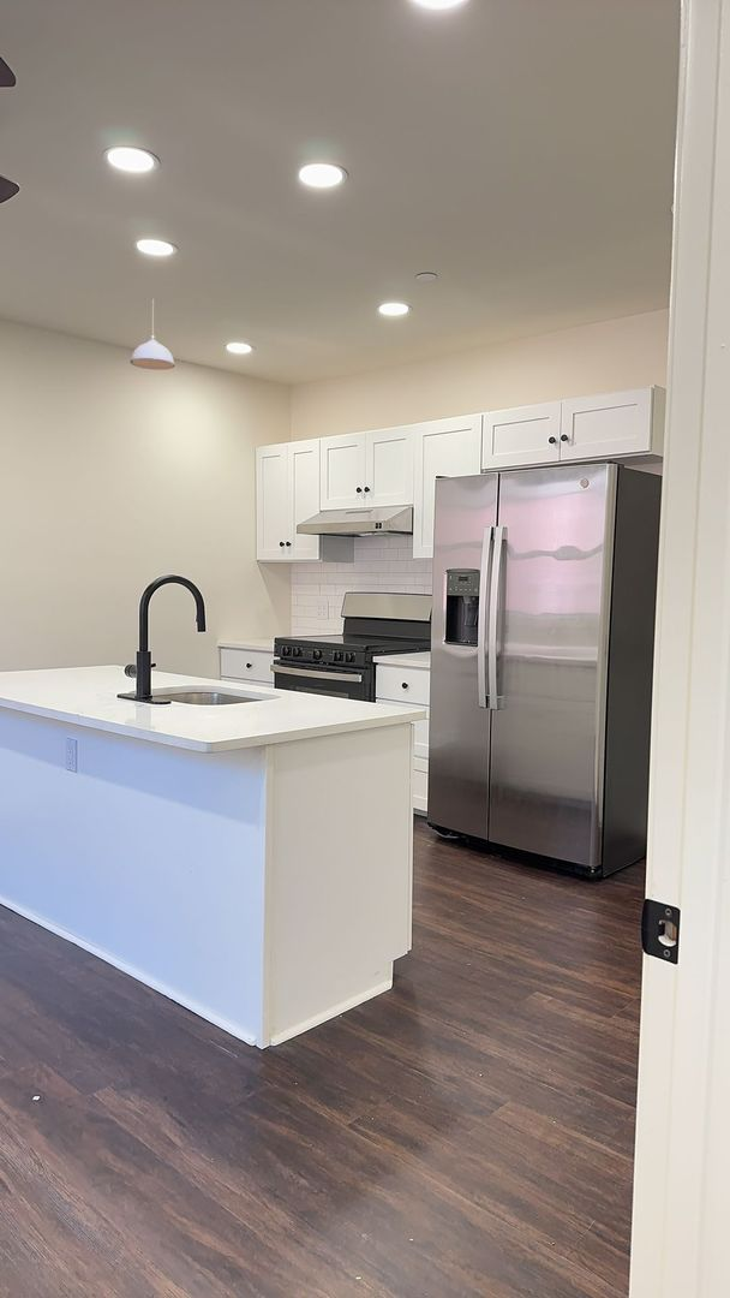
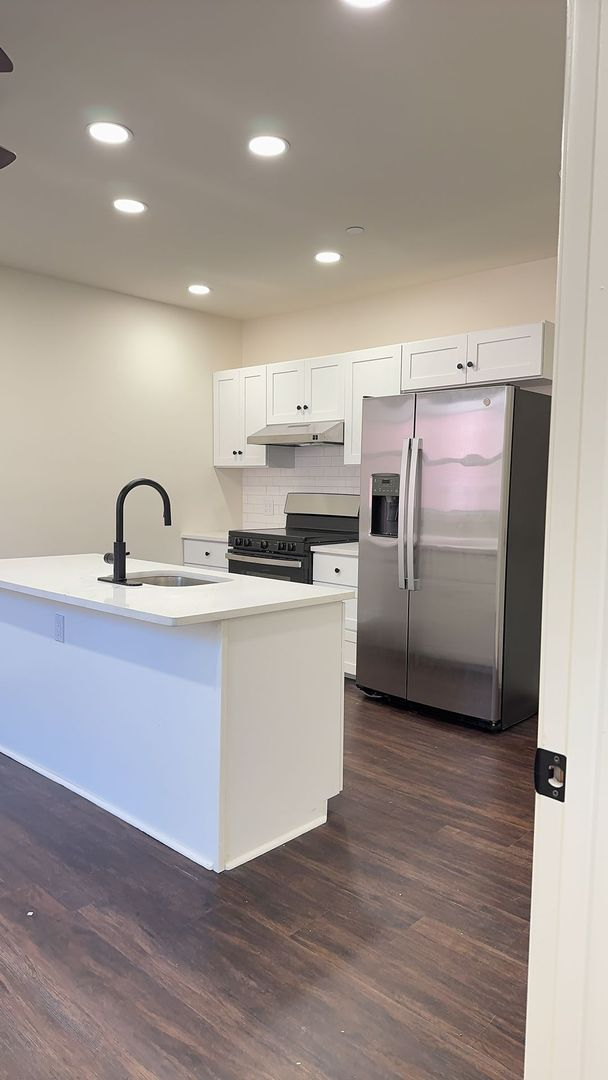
- pendant light (152, 331)
